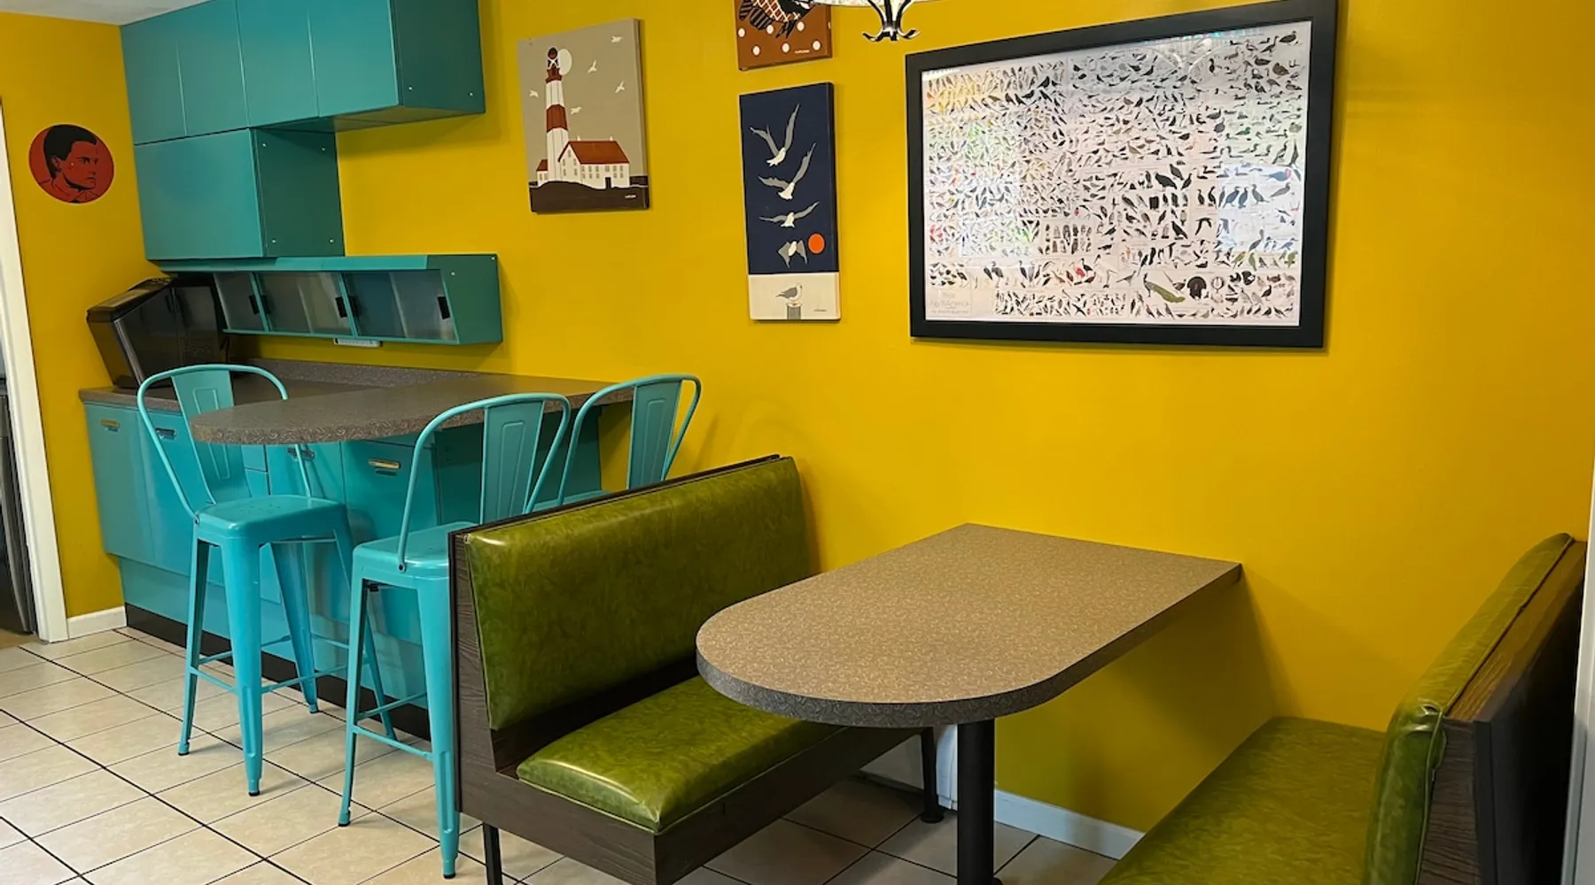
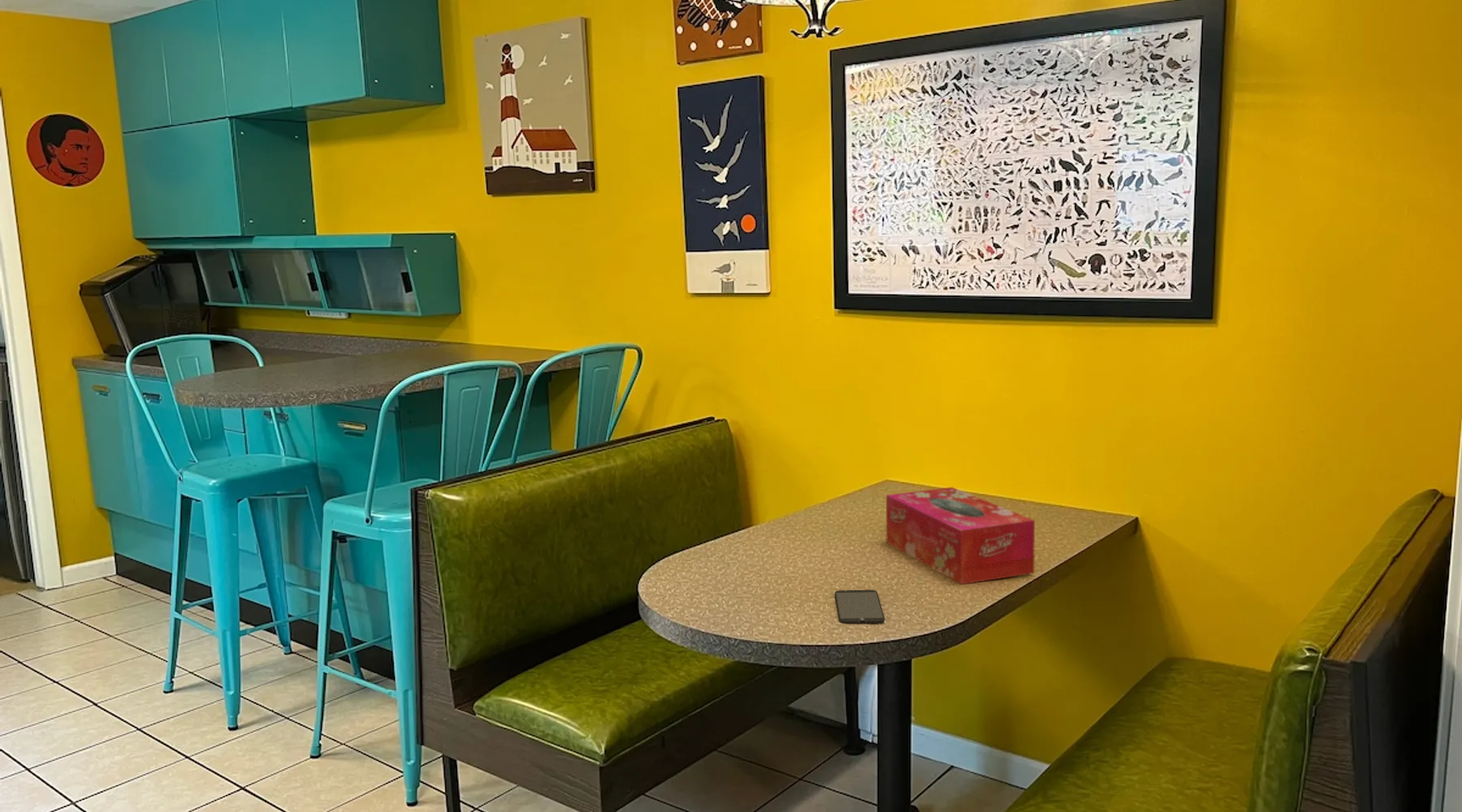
+ tissue box (956, 532)
+ smartphone (859, 605)
